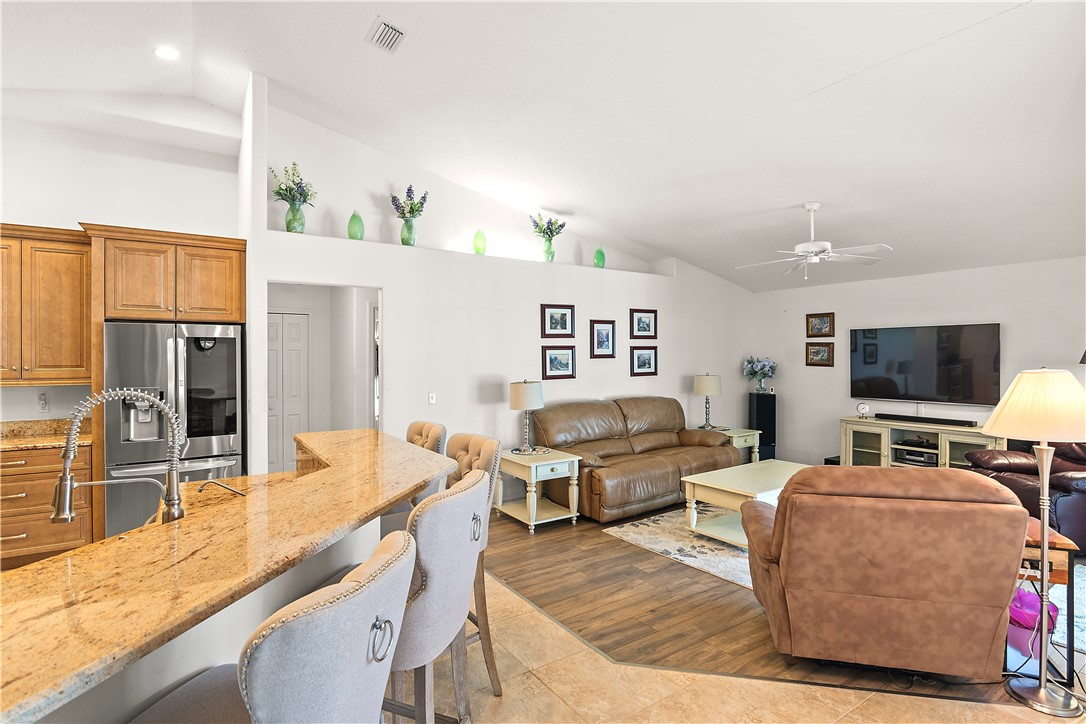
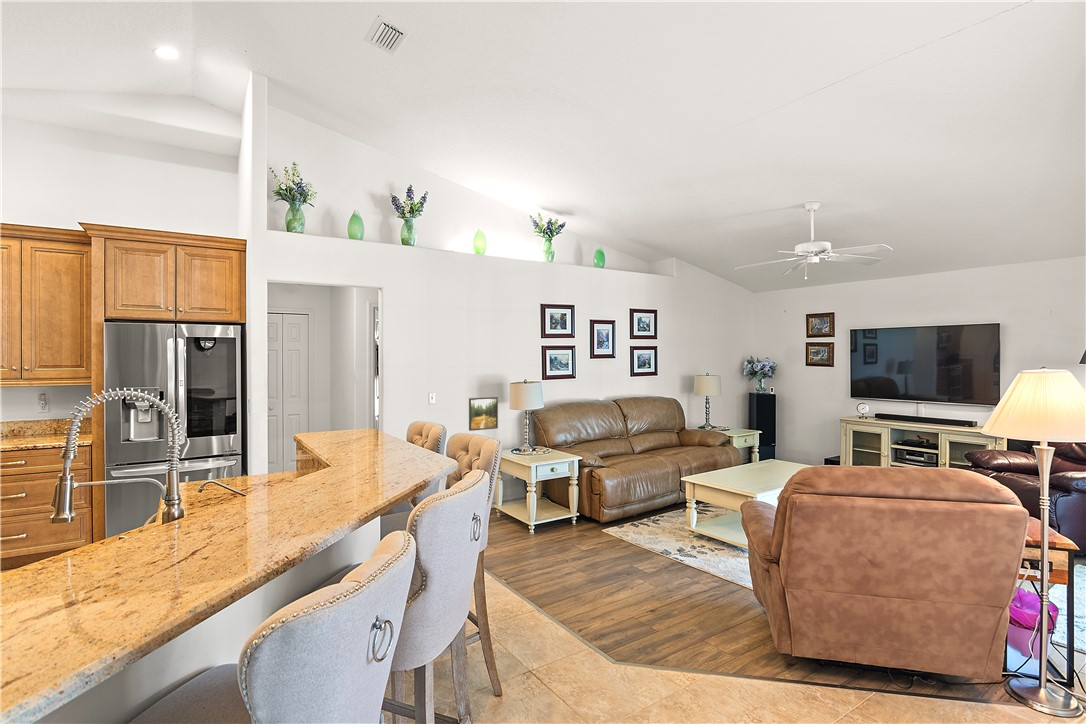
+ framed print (483, 413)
